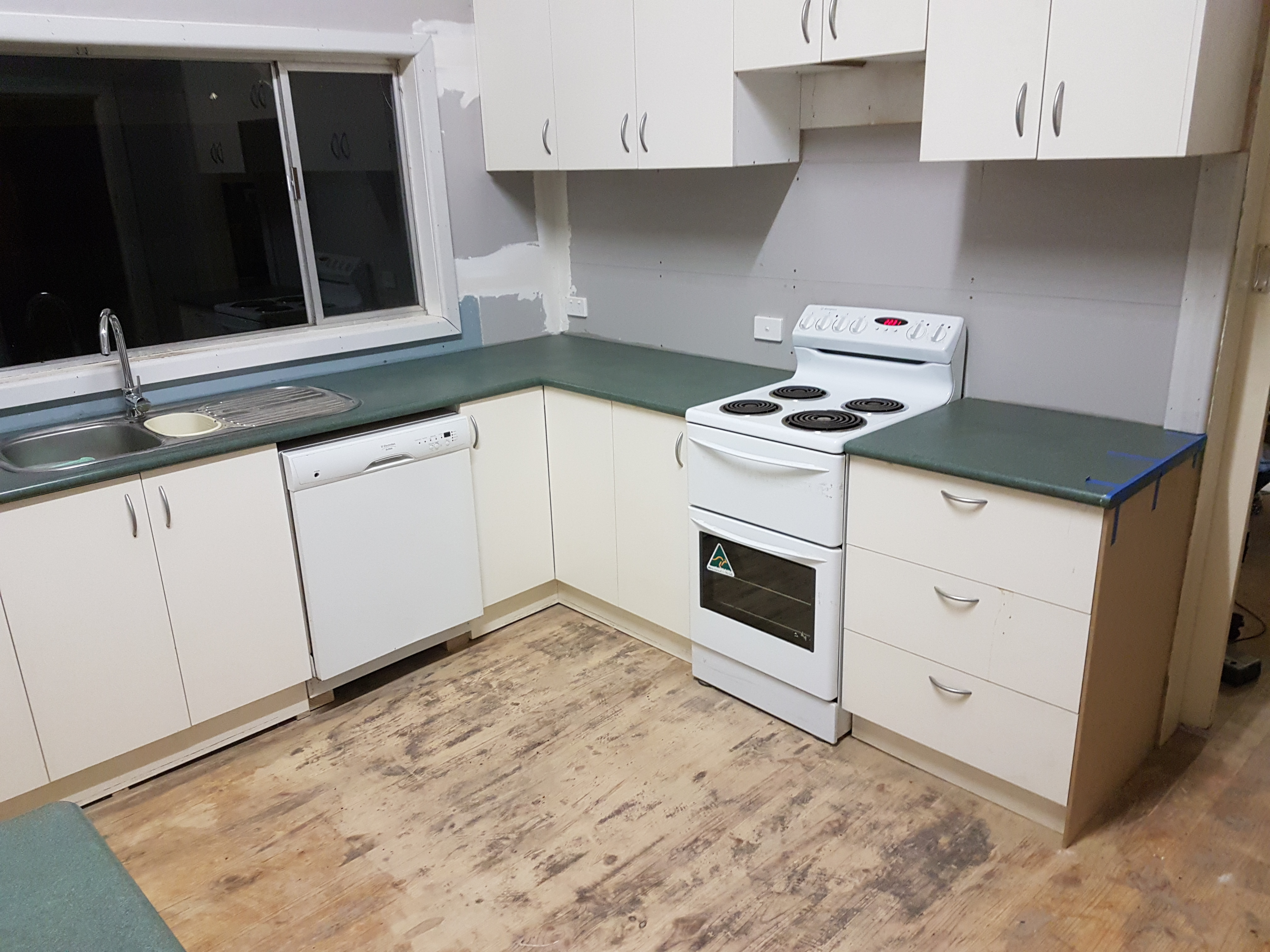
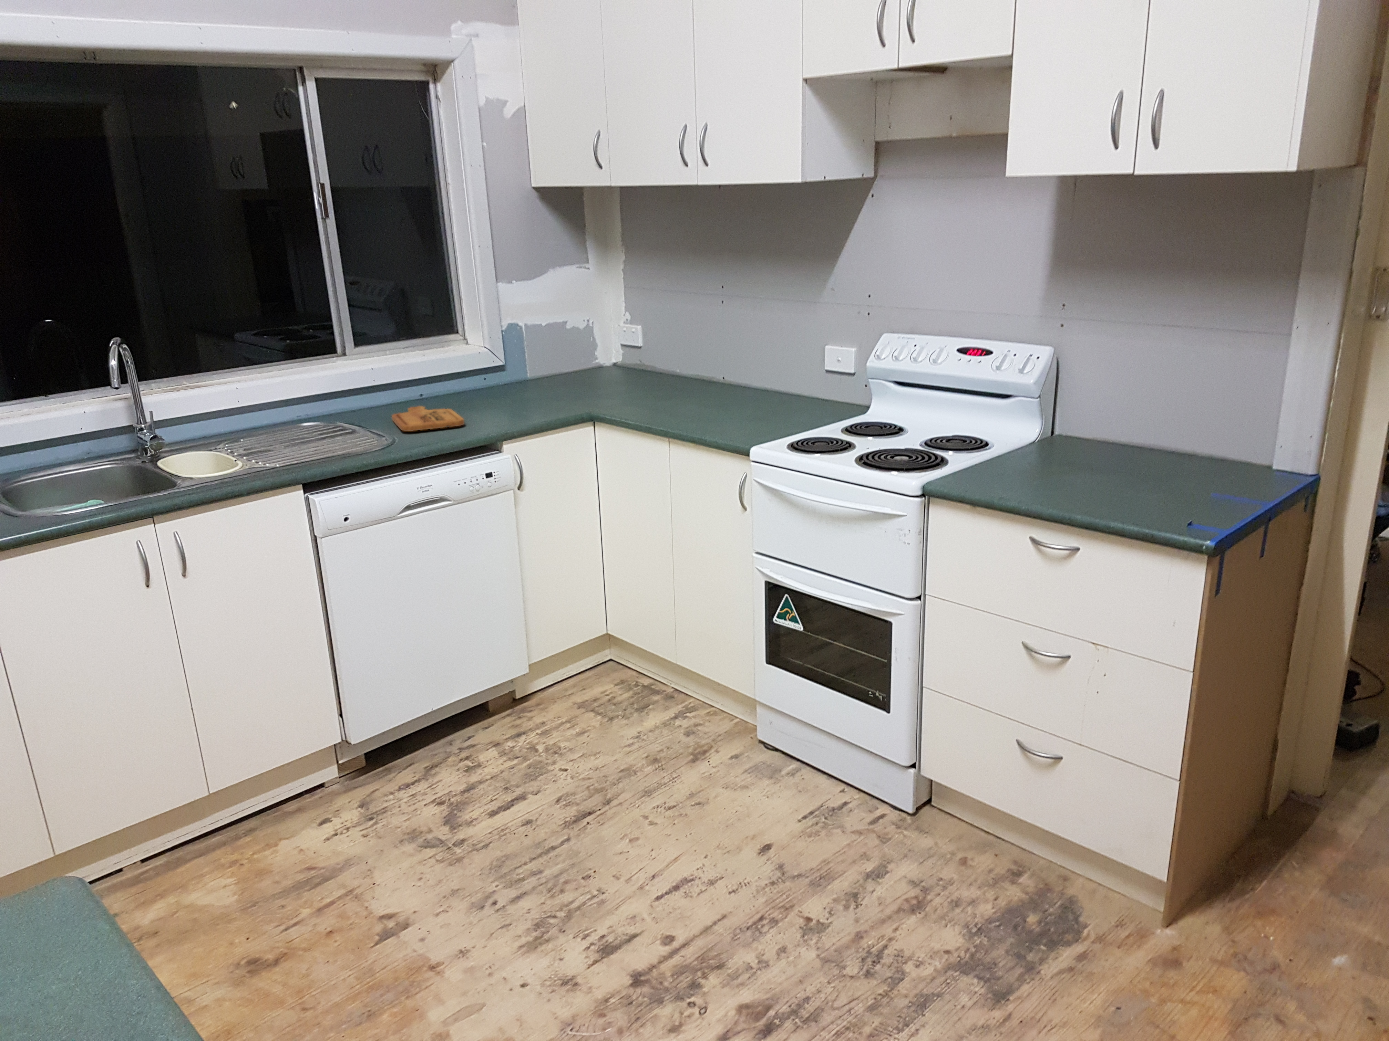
+ cutting board (424, 417)
